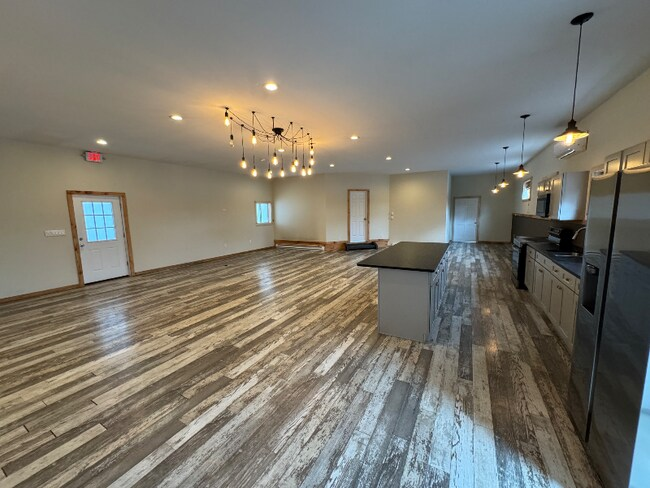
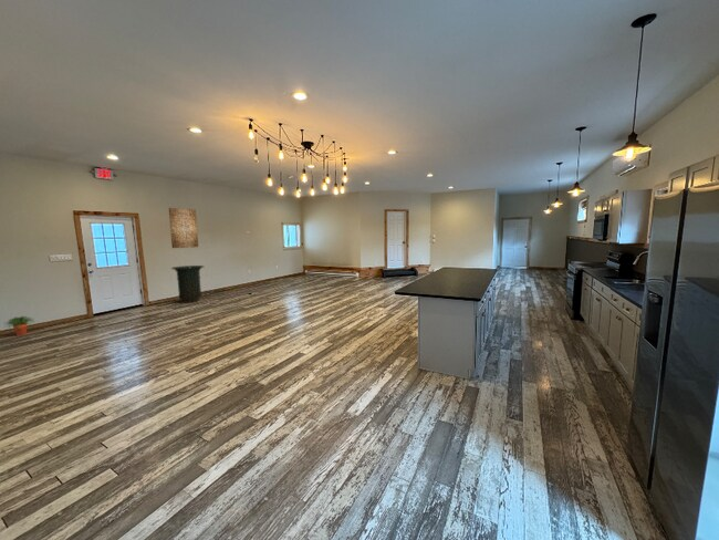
+ trash can (189, 283)
+ wall art (184, 228)
+ potted plant (20, 325)
